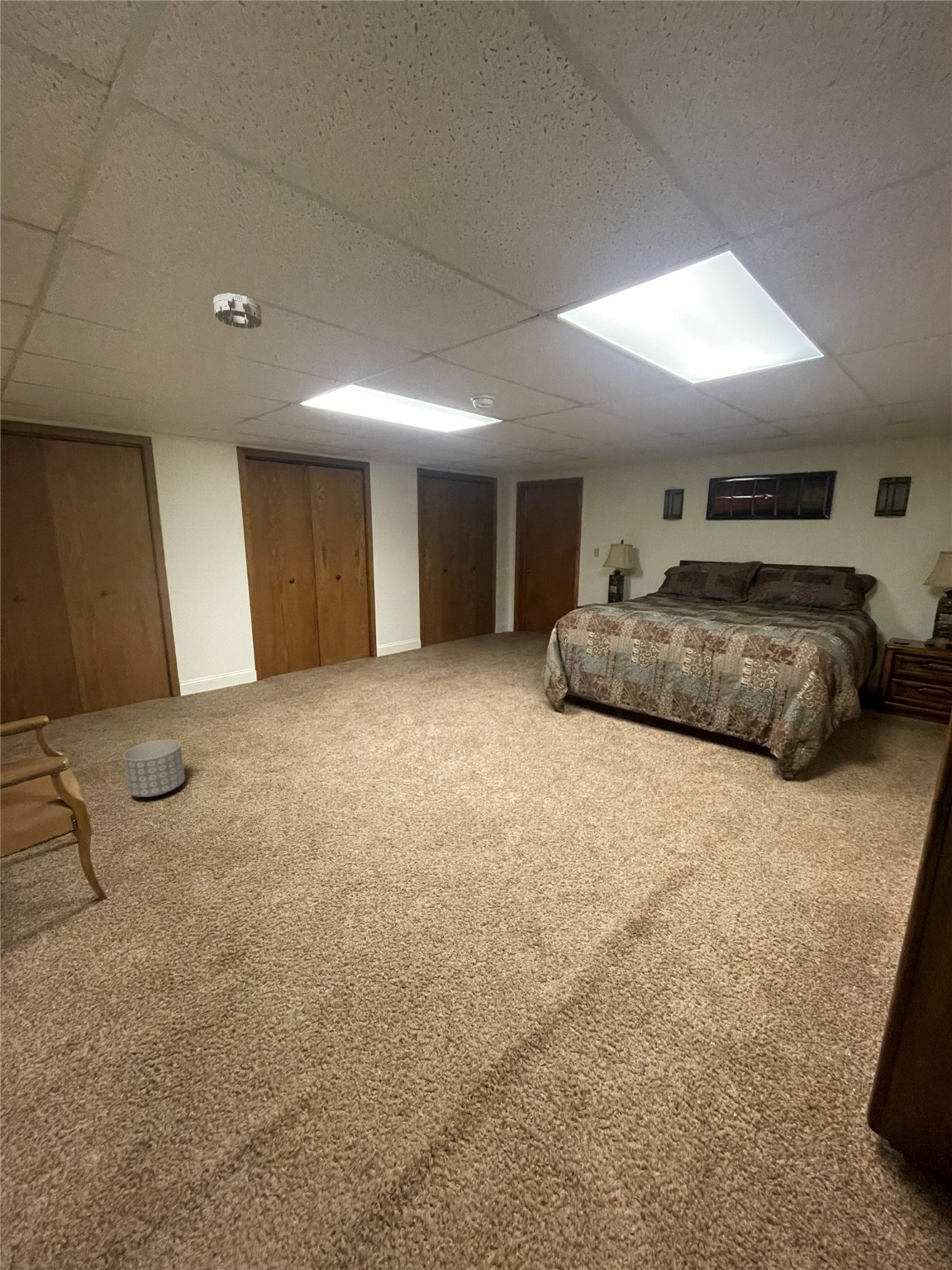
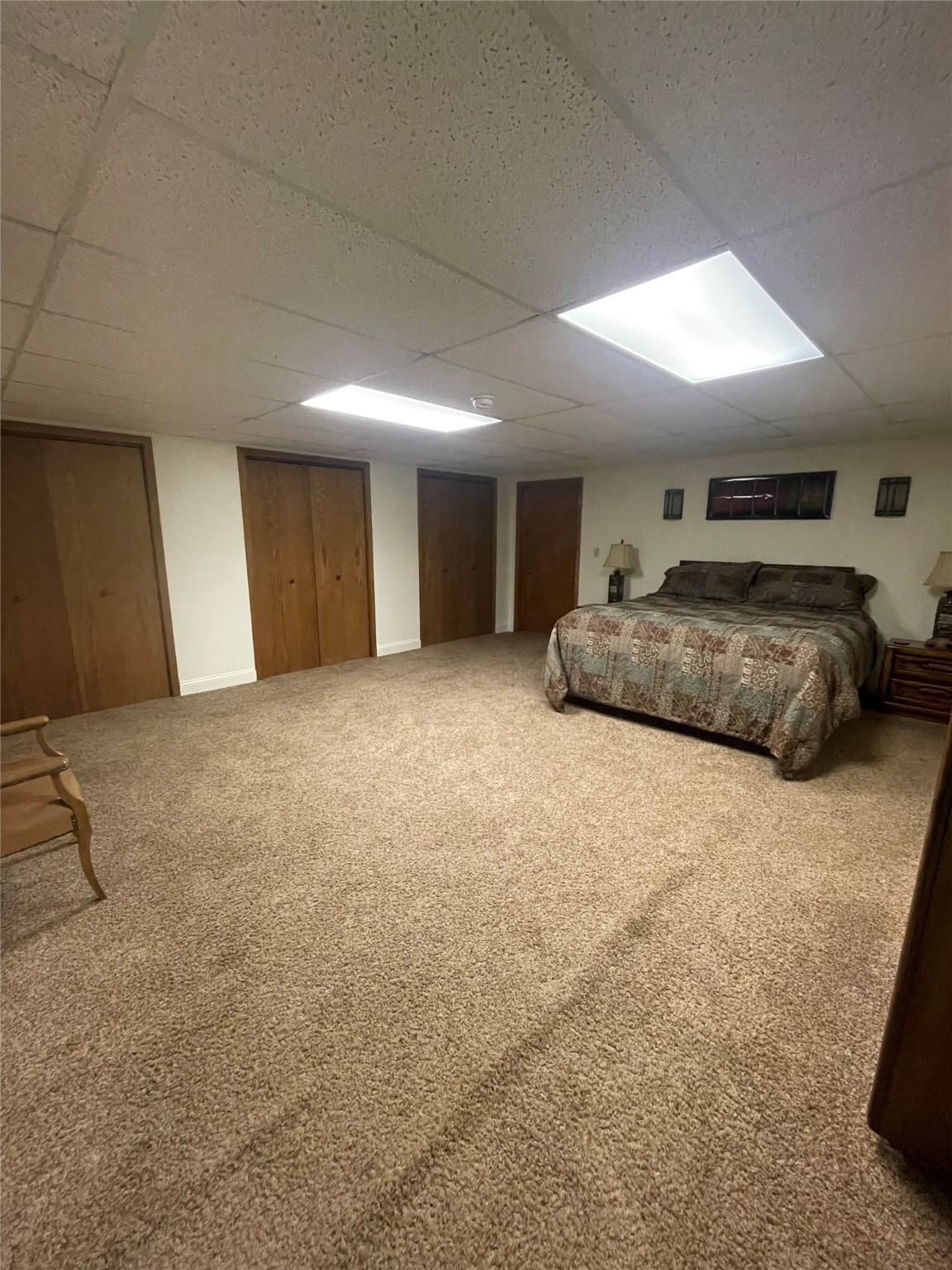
- smoke detector (238, 310)
- planter (155, 770)
